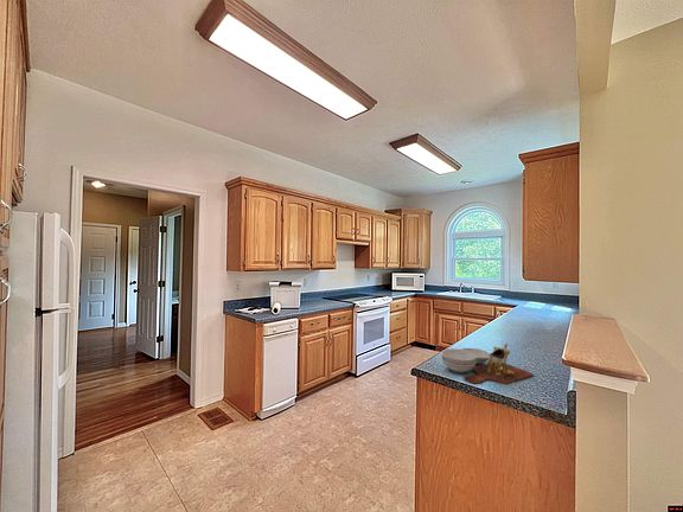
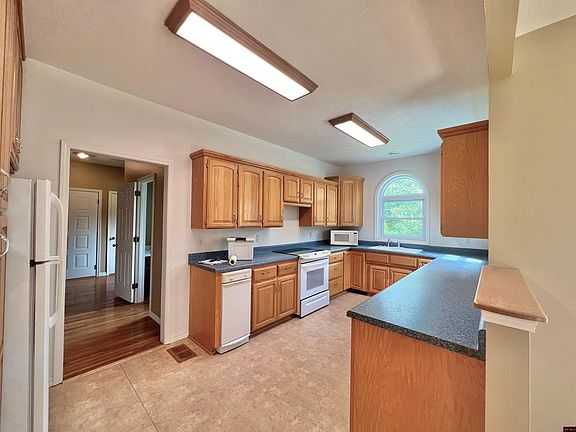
- cutting board (479, 356)
